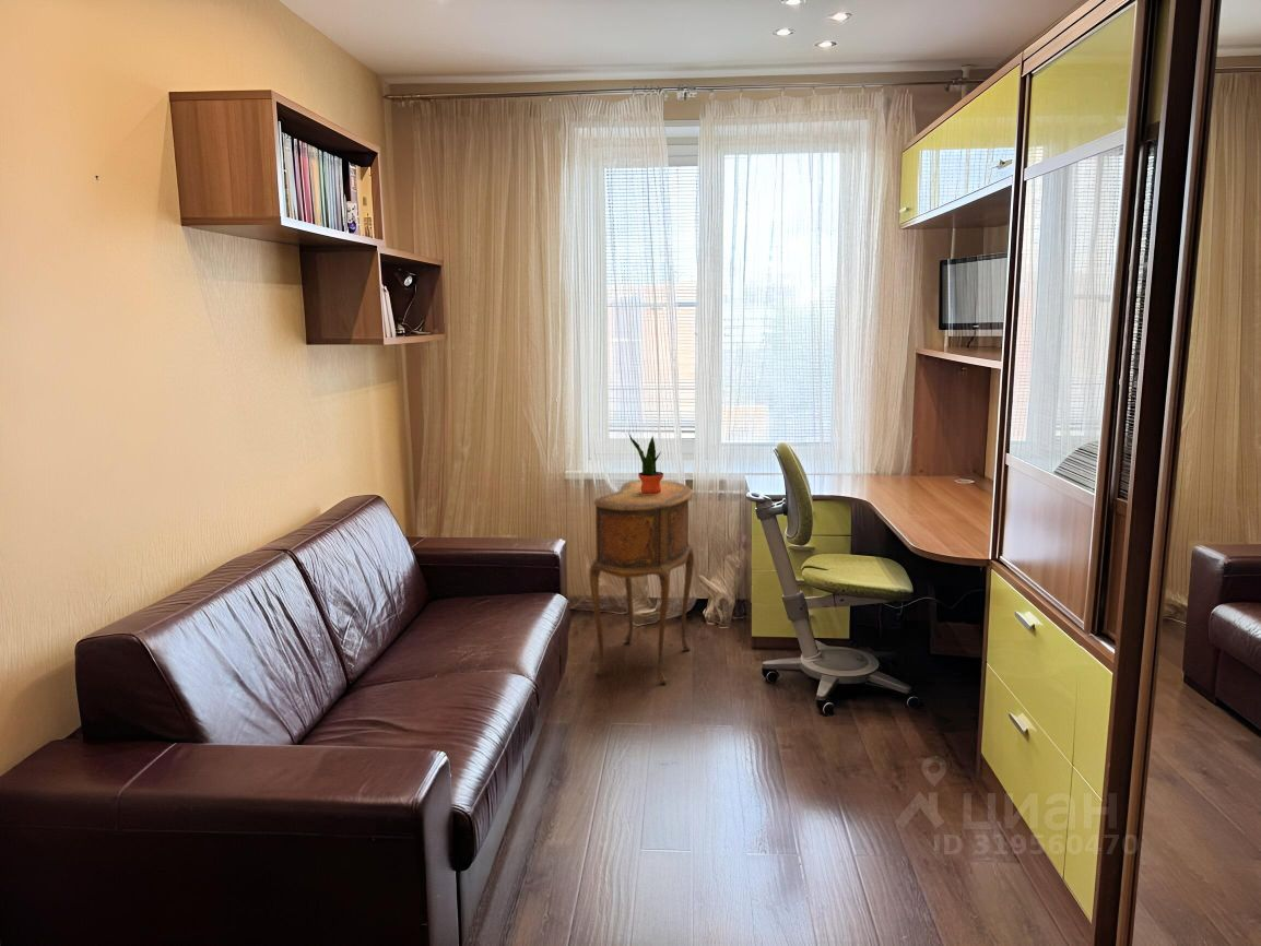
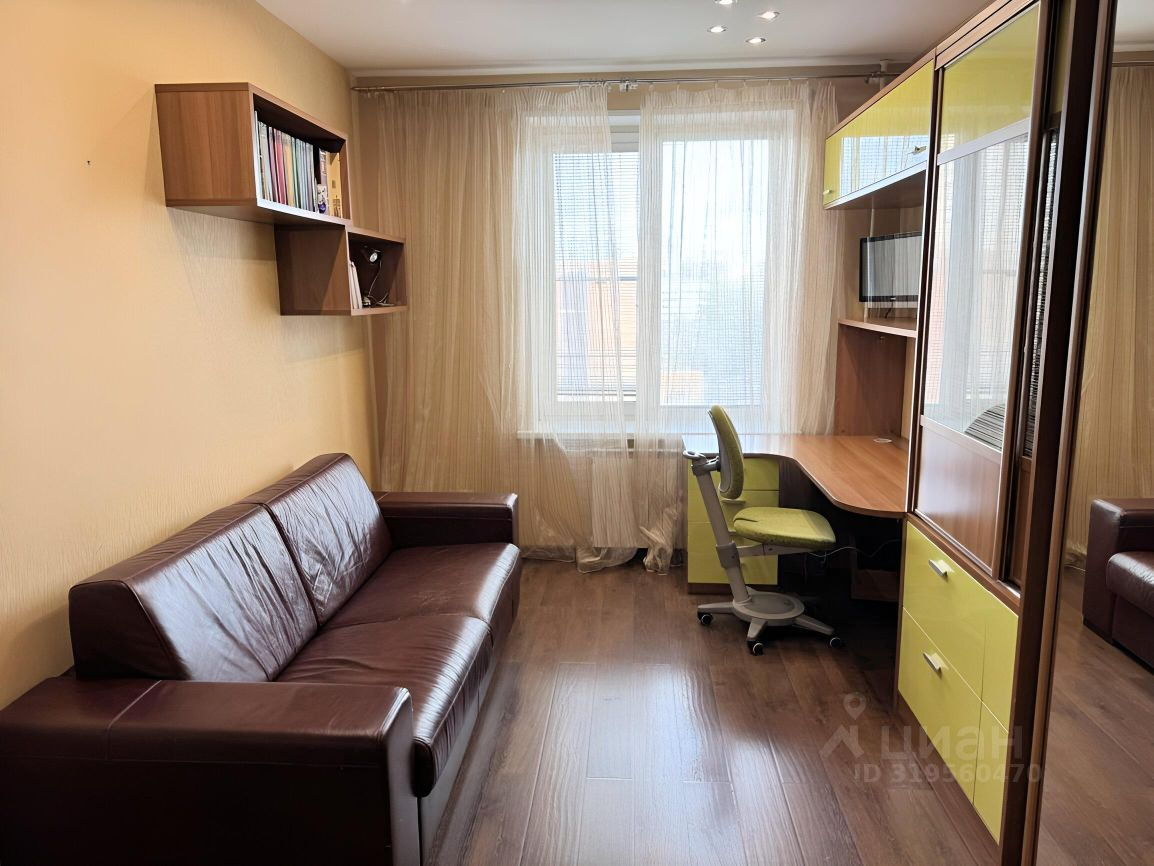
- side table (647, 575)
- potted plant (645, 461)
